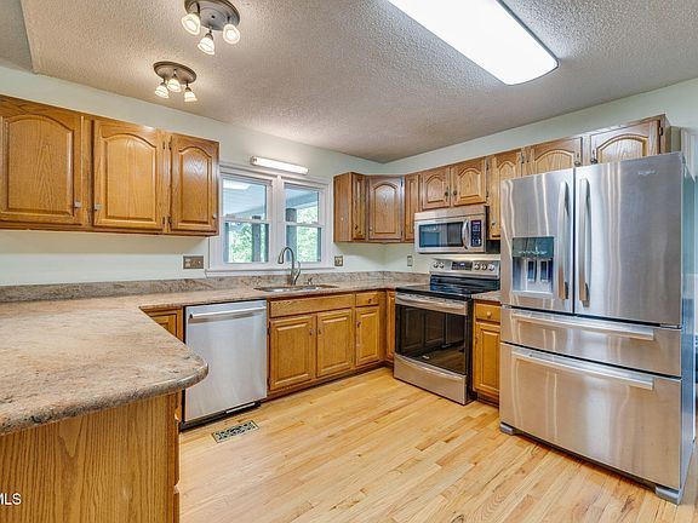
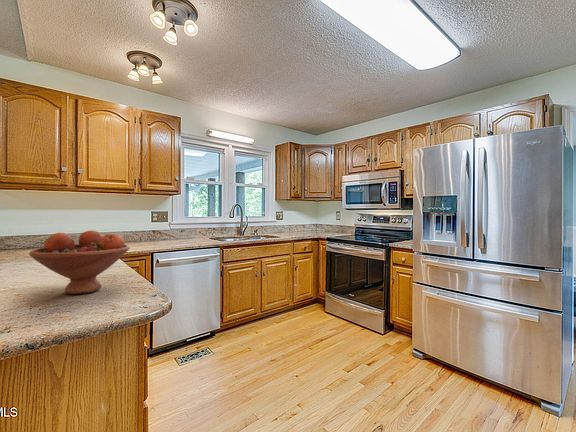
+ fruit bowl (83, 261)
